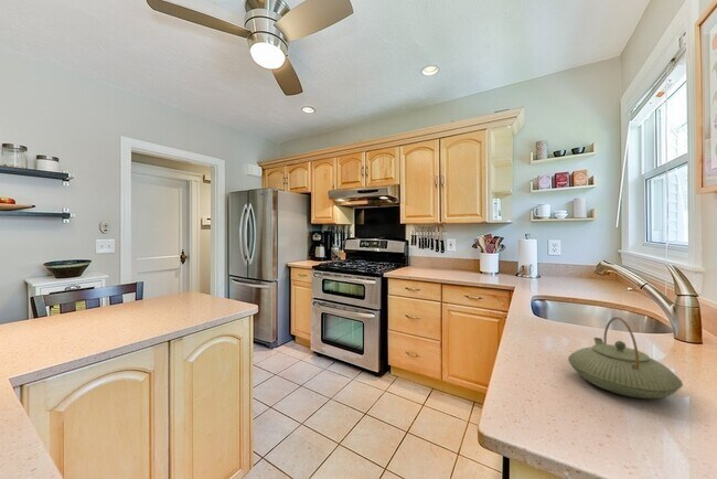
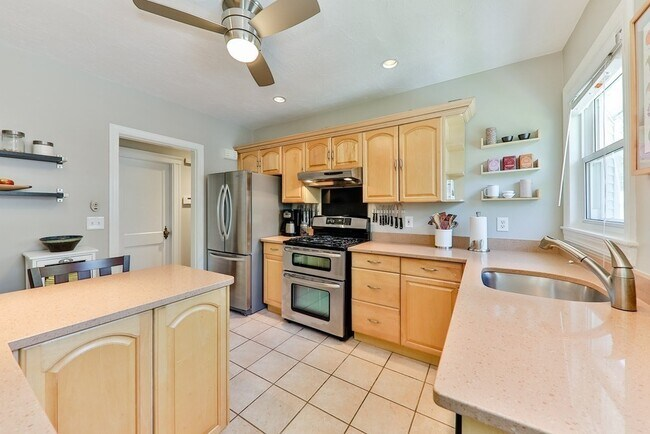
- teapot (617, 349)
